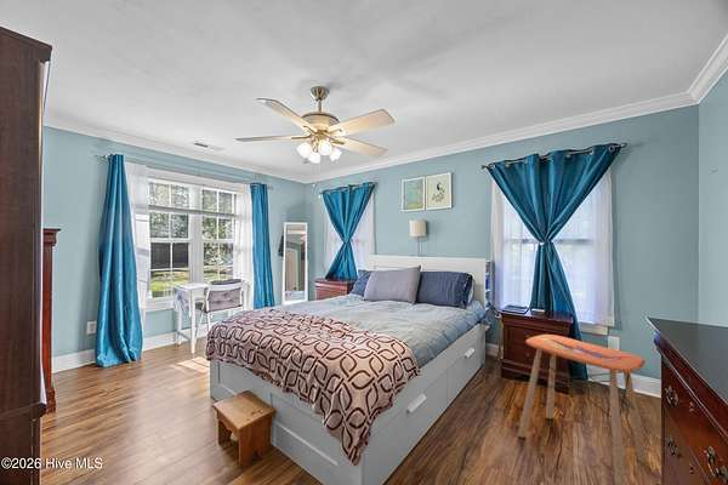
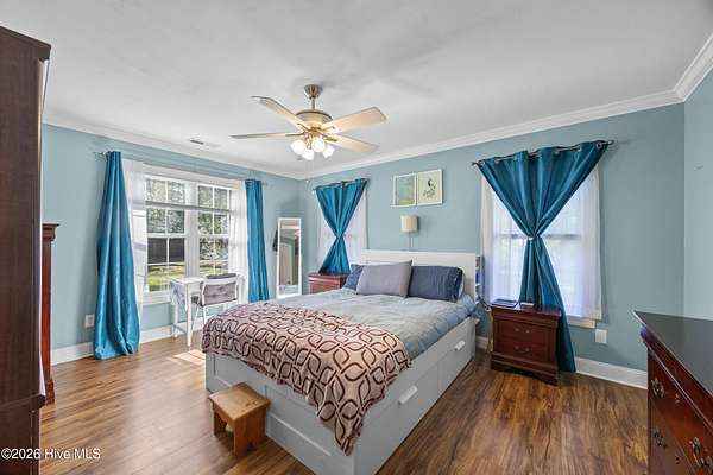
- side table (582, 394)
